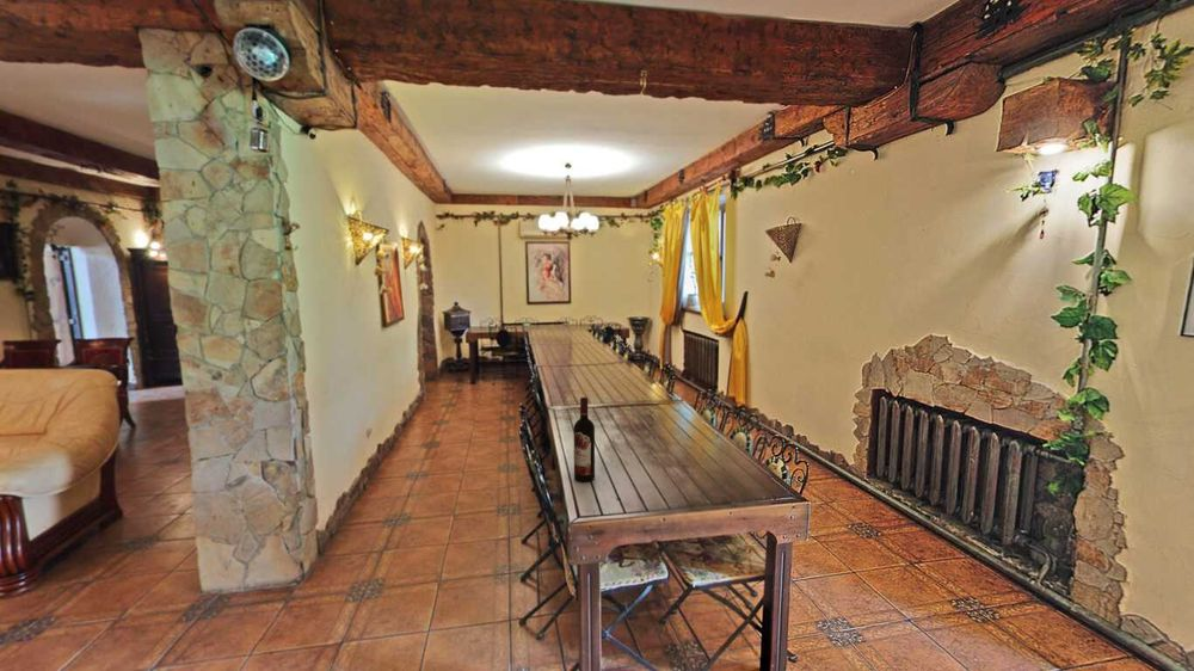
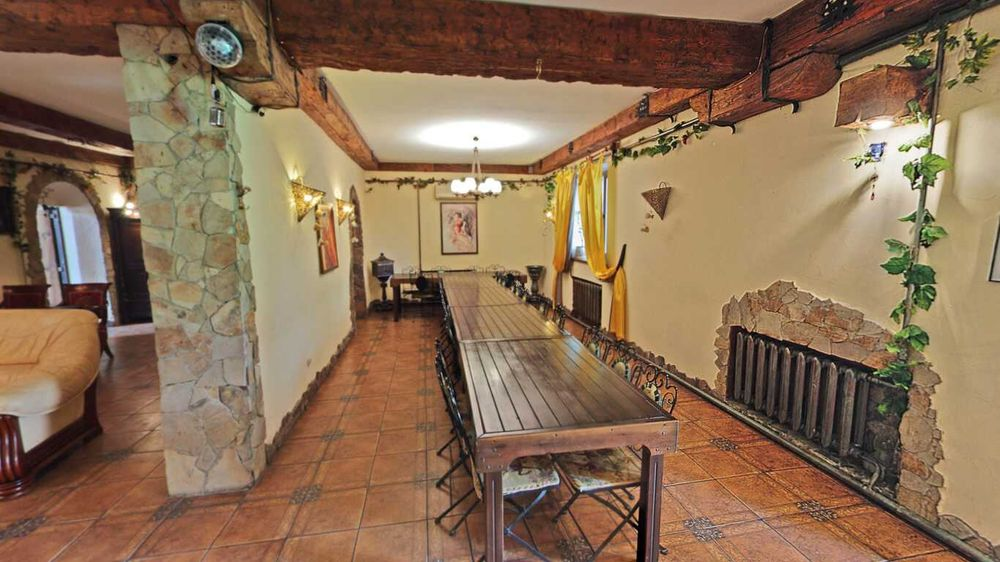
- wine bottle (584, 437)
